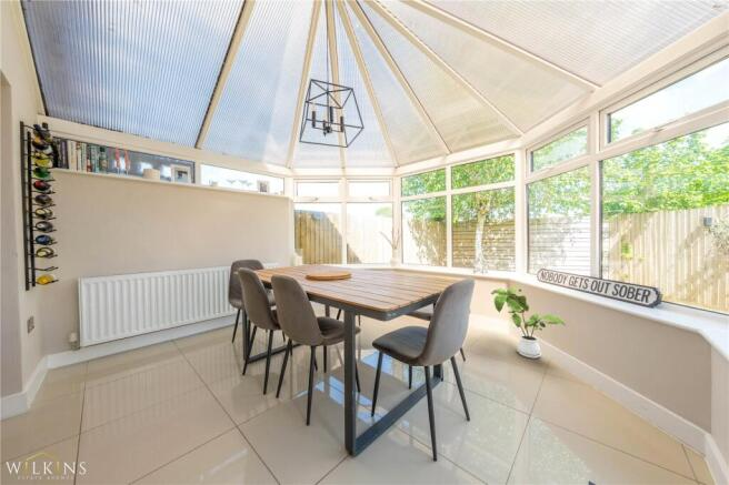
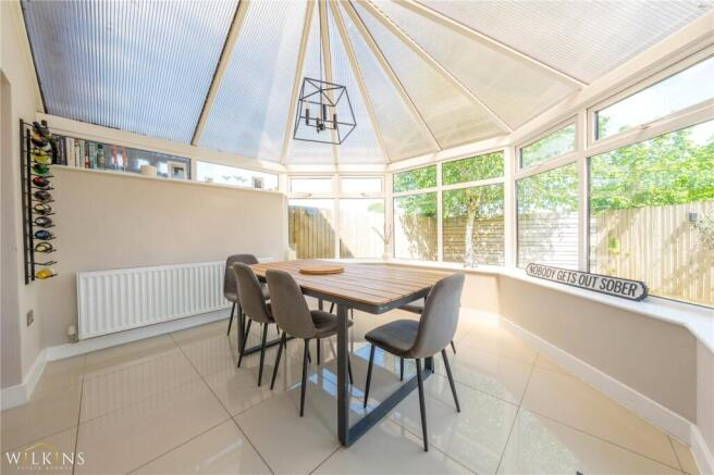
- house plant (520, 322)
